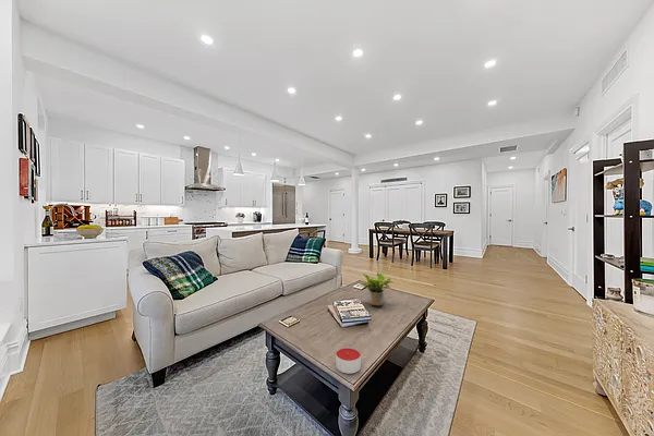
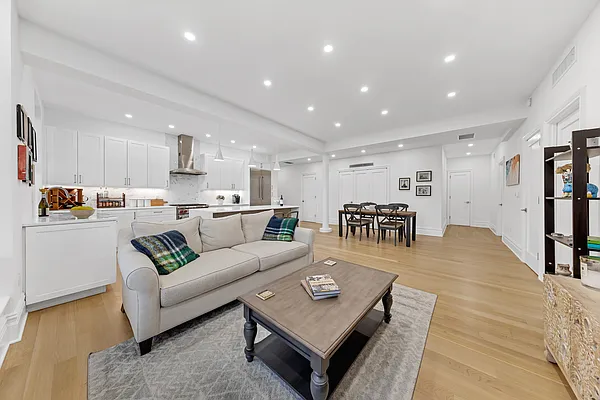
- potted plant (376, 288)
- candle (348, 359)
